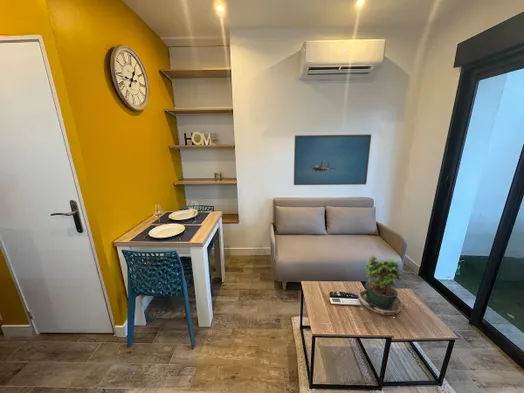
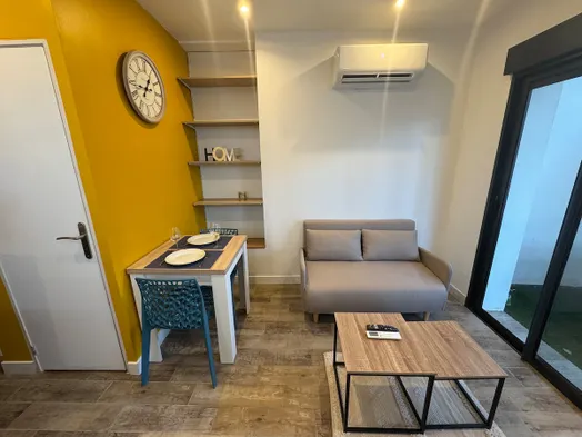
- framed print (331, 160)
- potted plant (381, 282)
